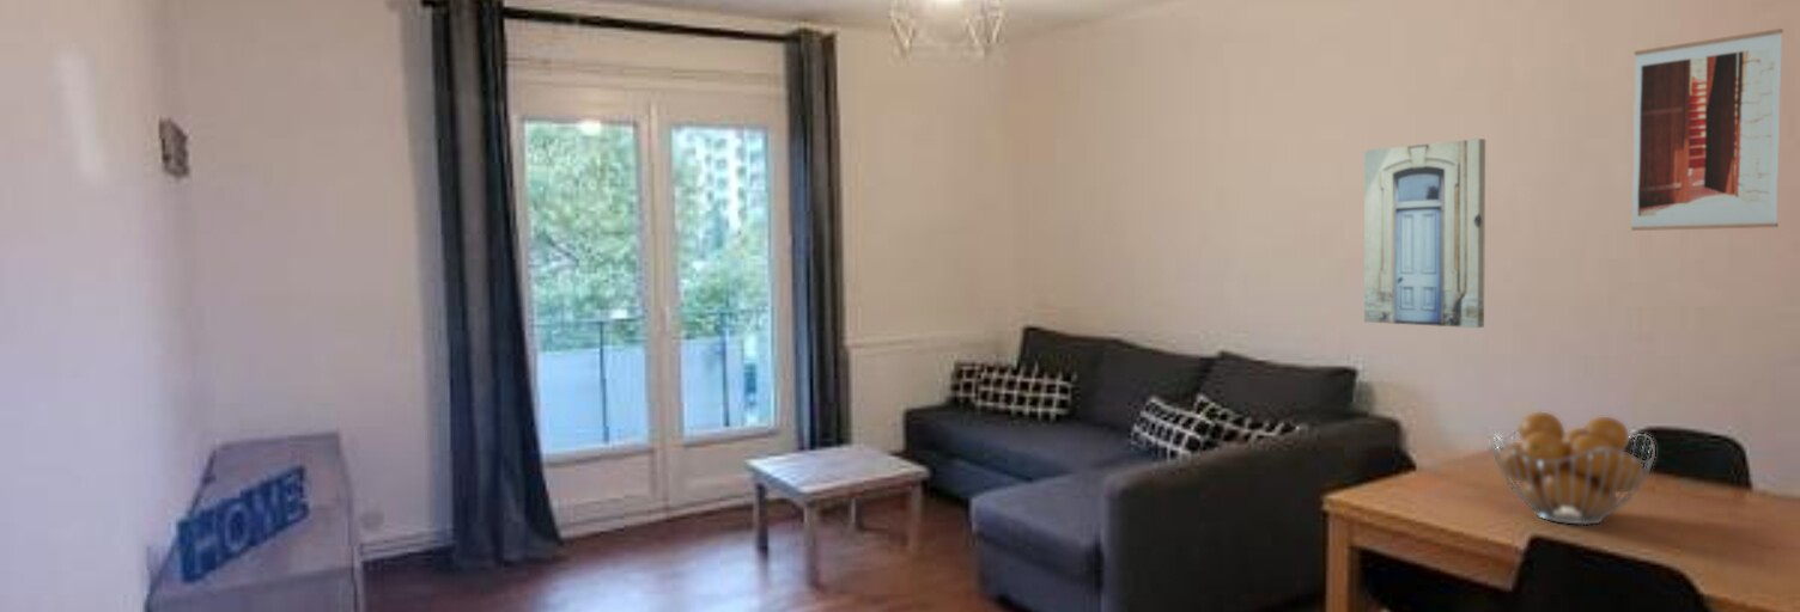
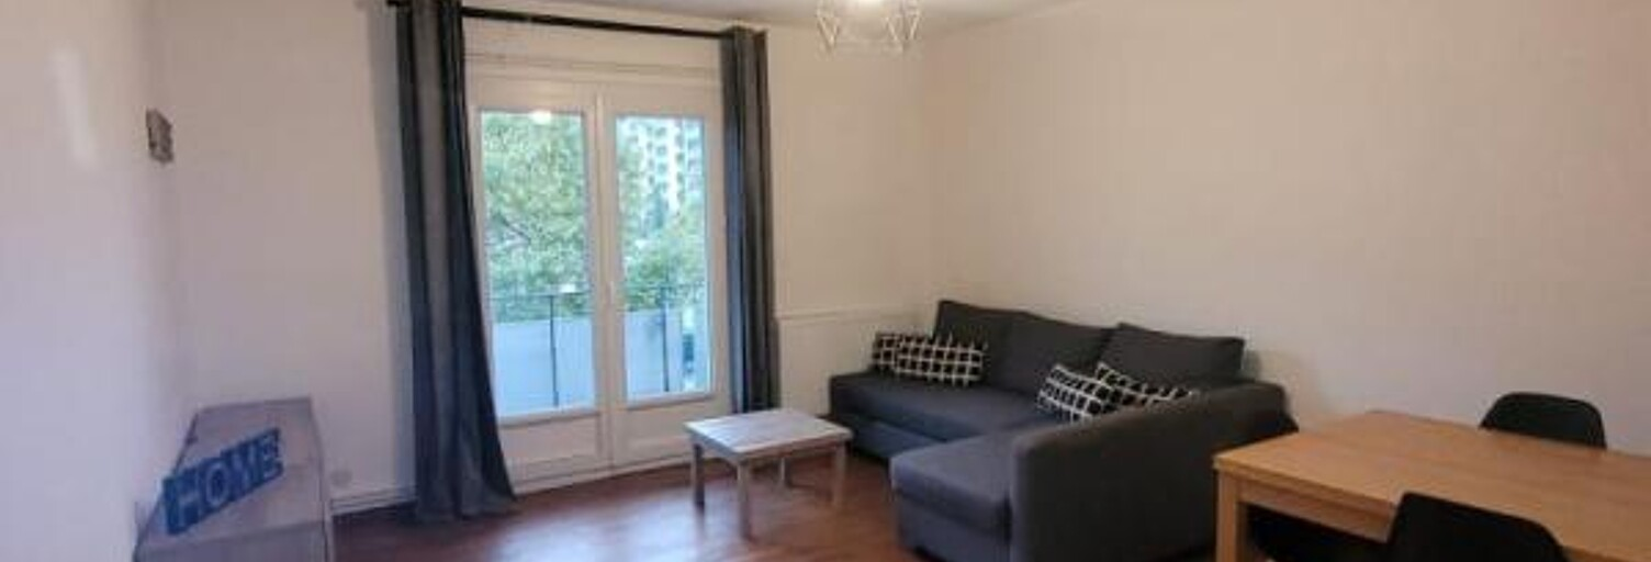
- wall art (1702, 135)
- fruit basket (1569, 465)
- wall art (1422, 234)
